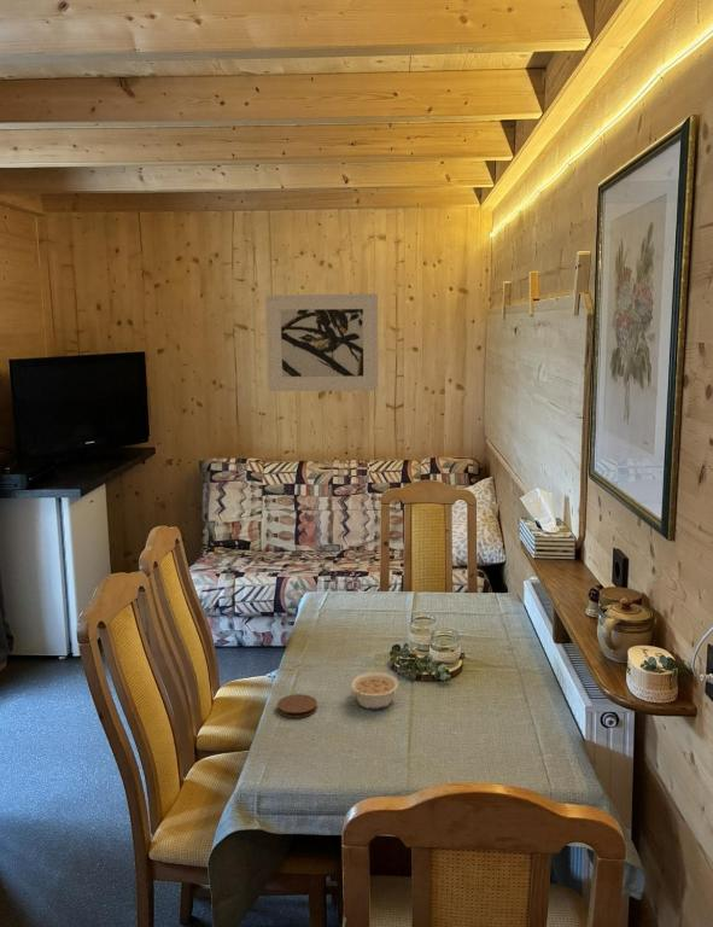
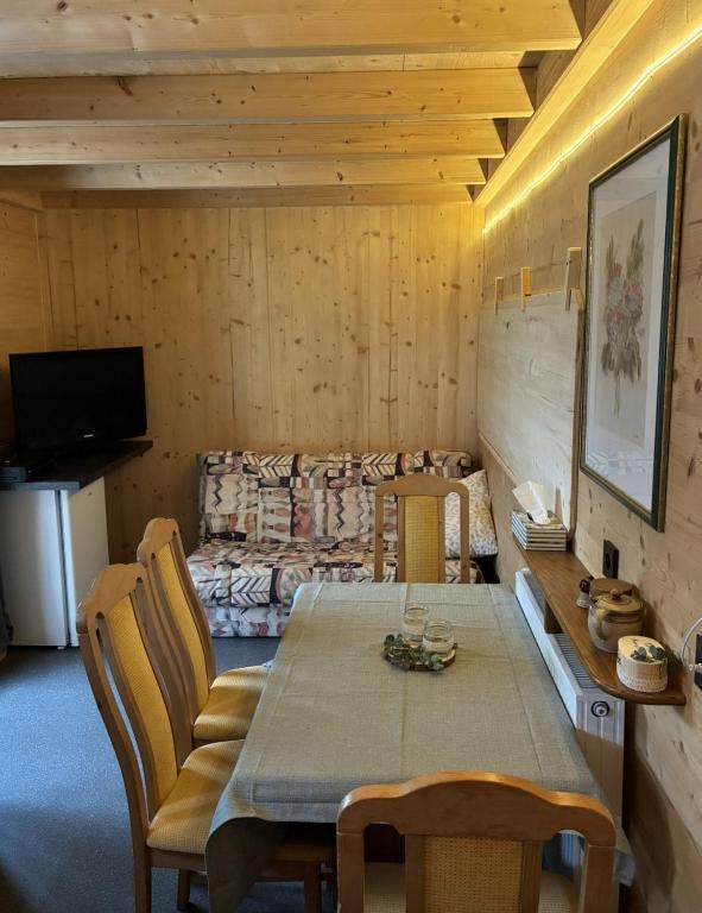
- coaster (297, 705)
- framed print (322, 343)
- legume (374, 690)
